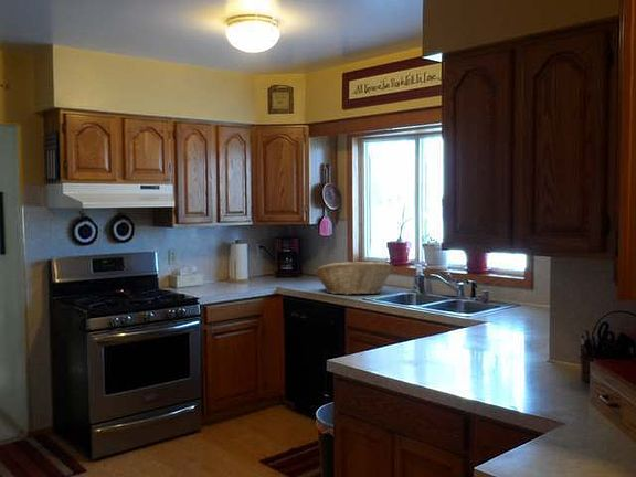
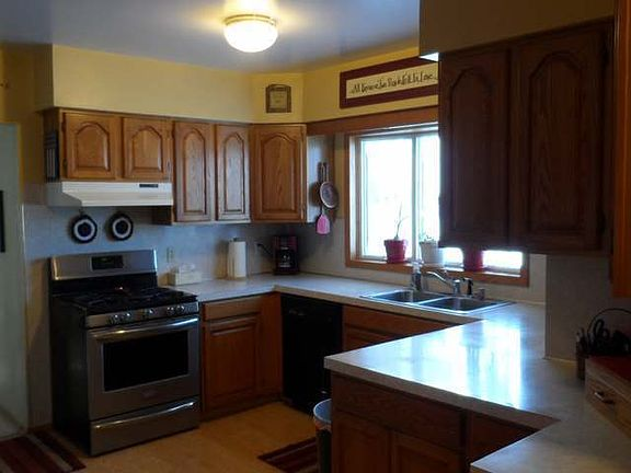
- fruit basket (353, 276)
